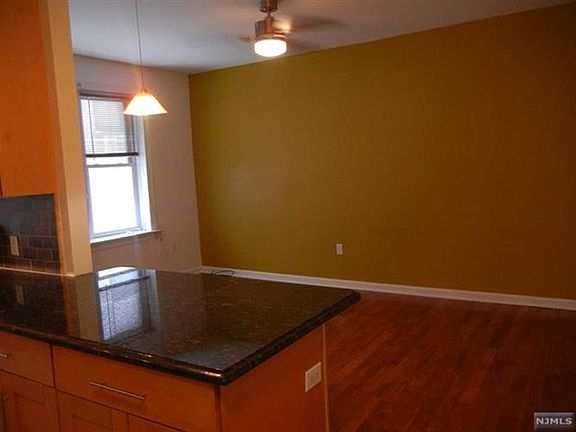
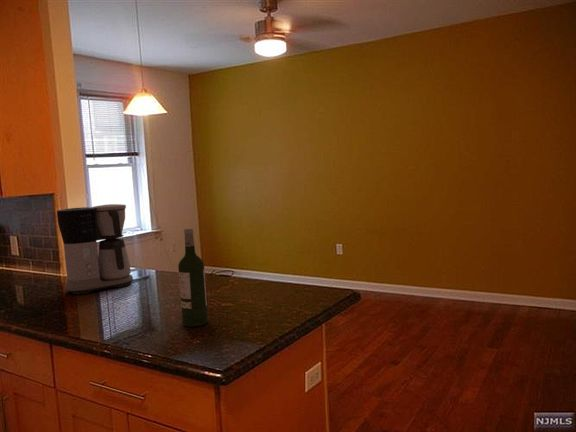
+ wine bottle (191, 276)
+ coffee maker (96, 247)
